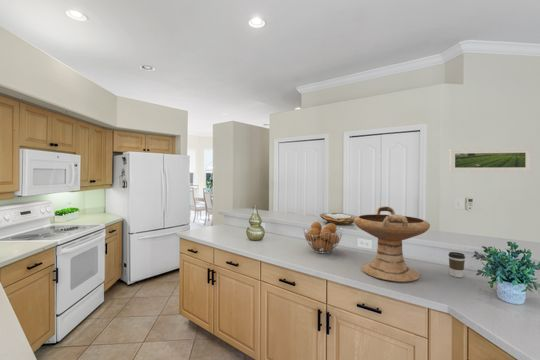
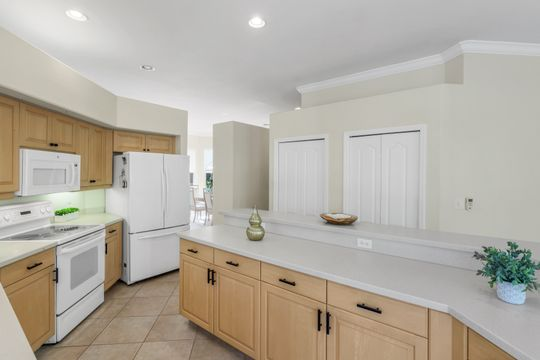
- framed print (489, 160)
- coffee cup (456, 264)
- decorative bowl (389, 241)
- fruit basket (322, 236)
